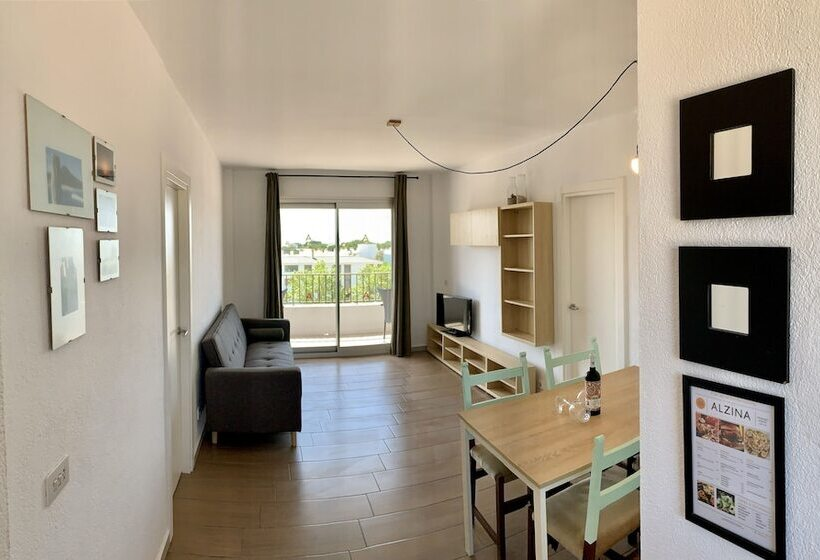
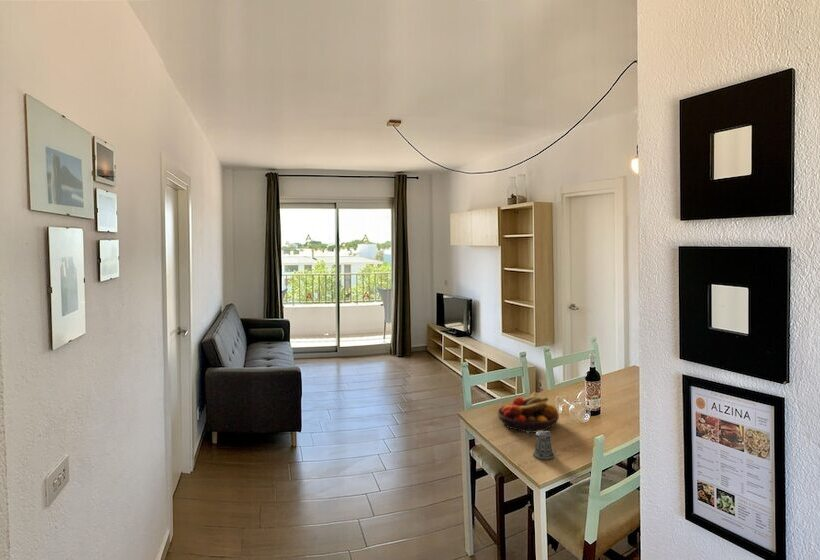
+ fruit bowl (527, 409)
+ pepper shaker (541, 442)
